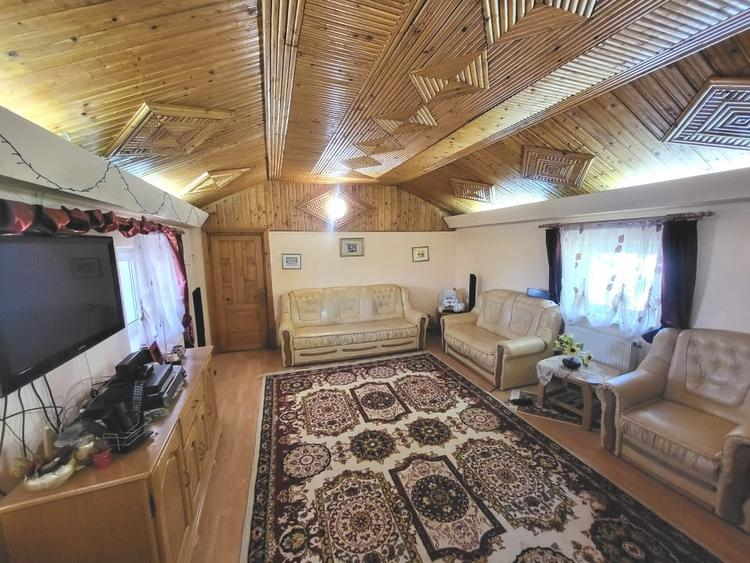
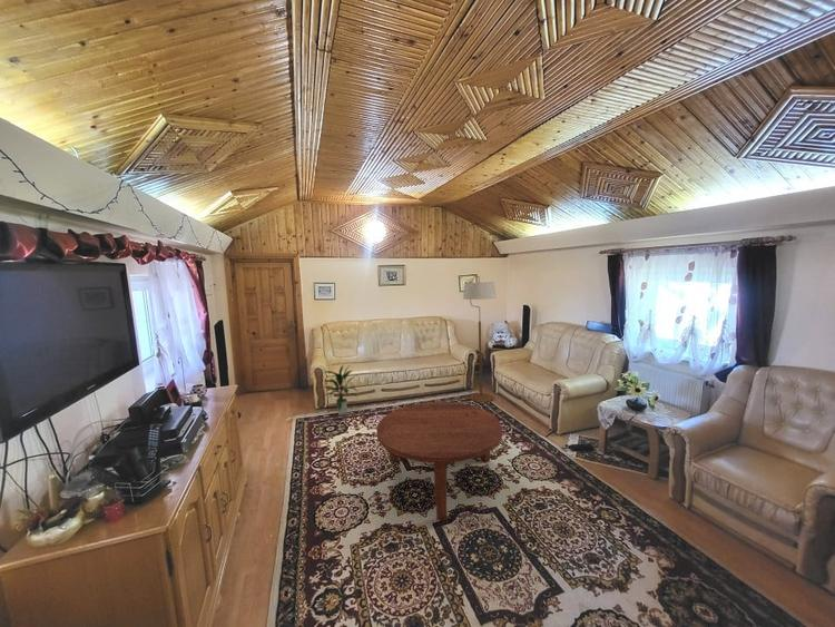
+ floor lamp (479, 337)
+ coffee table (439, 450)
+ indoor plant (340, 389)
